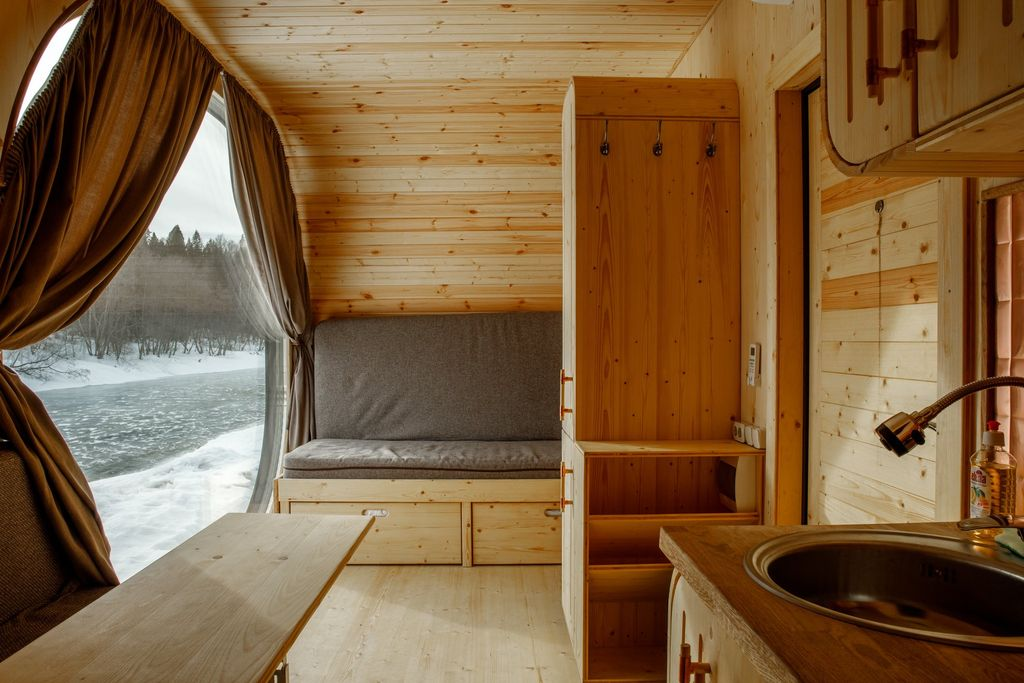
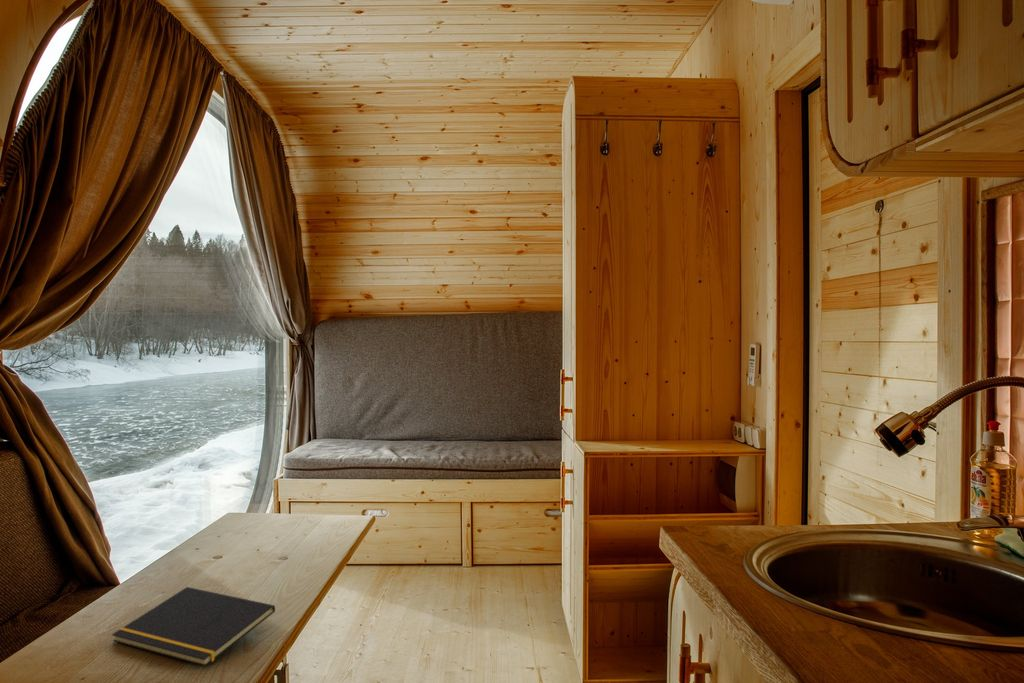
+ notepad (195, 622)
